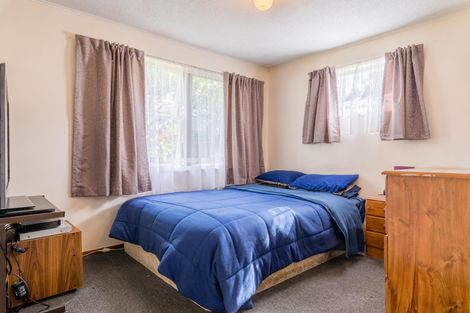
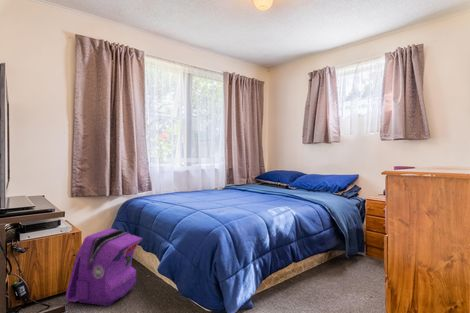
+ backpack (106, 264)
